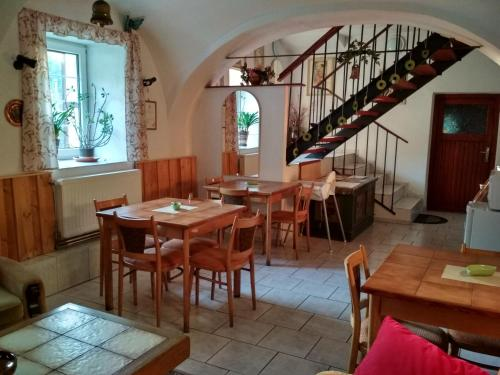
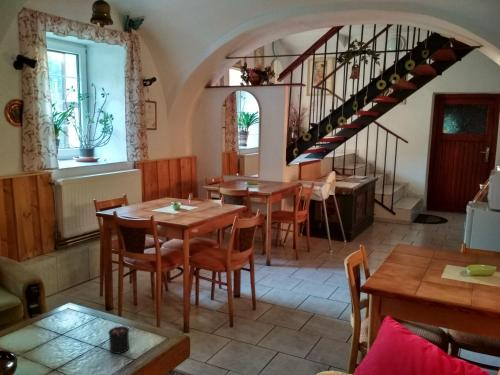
+ candle (119, 335)
